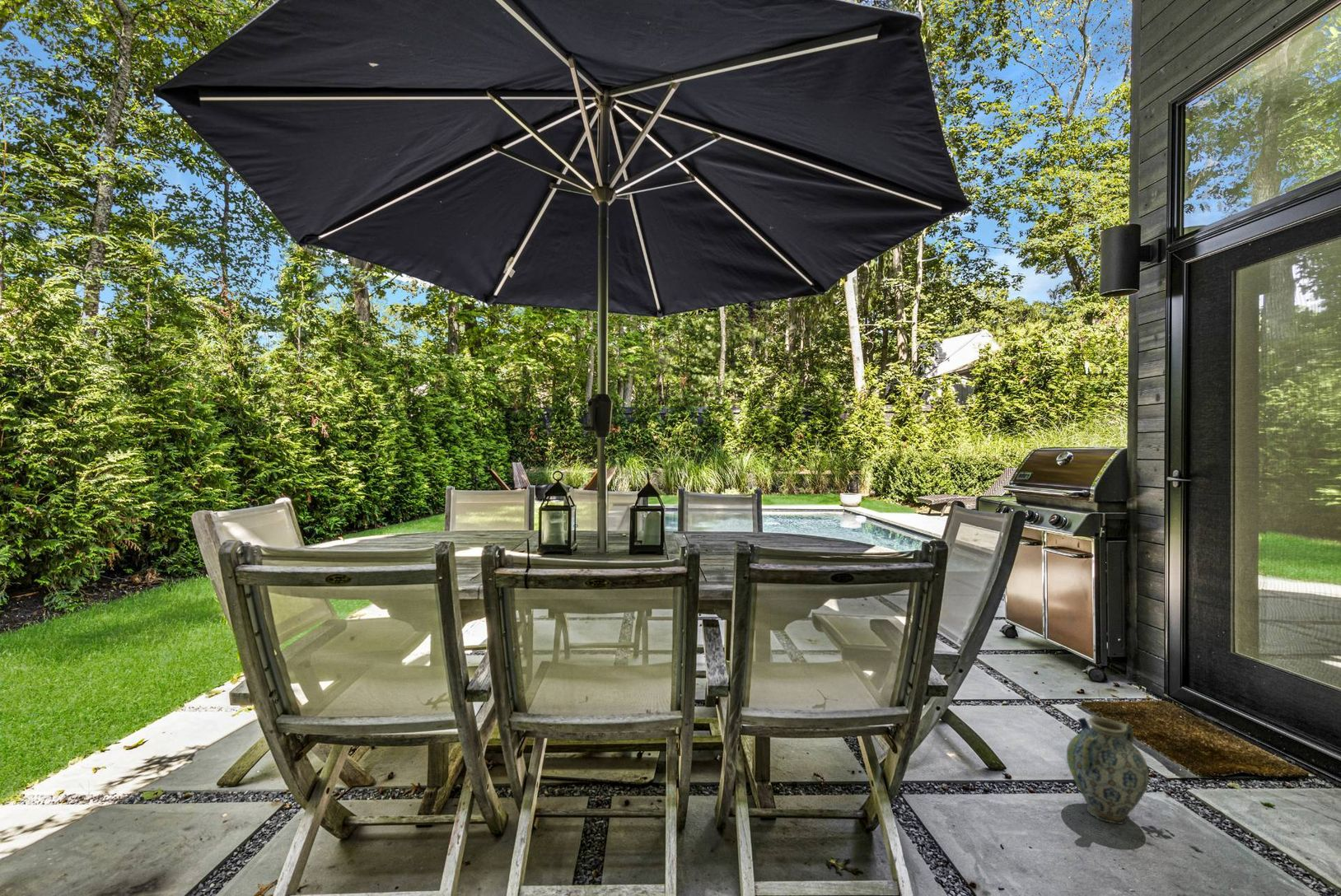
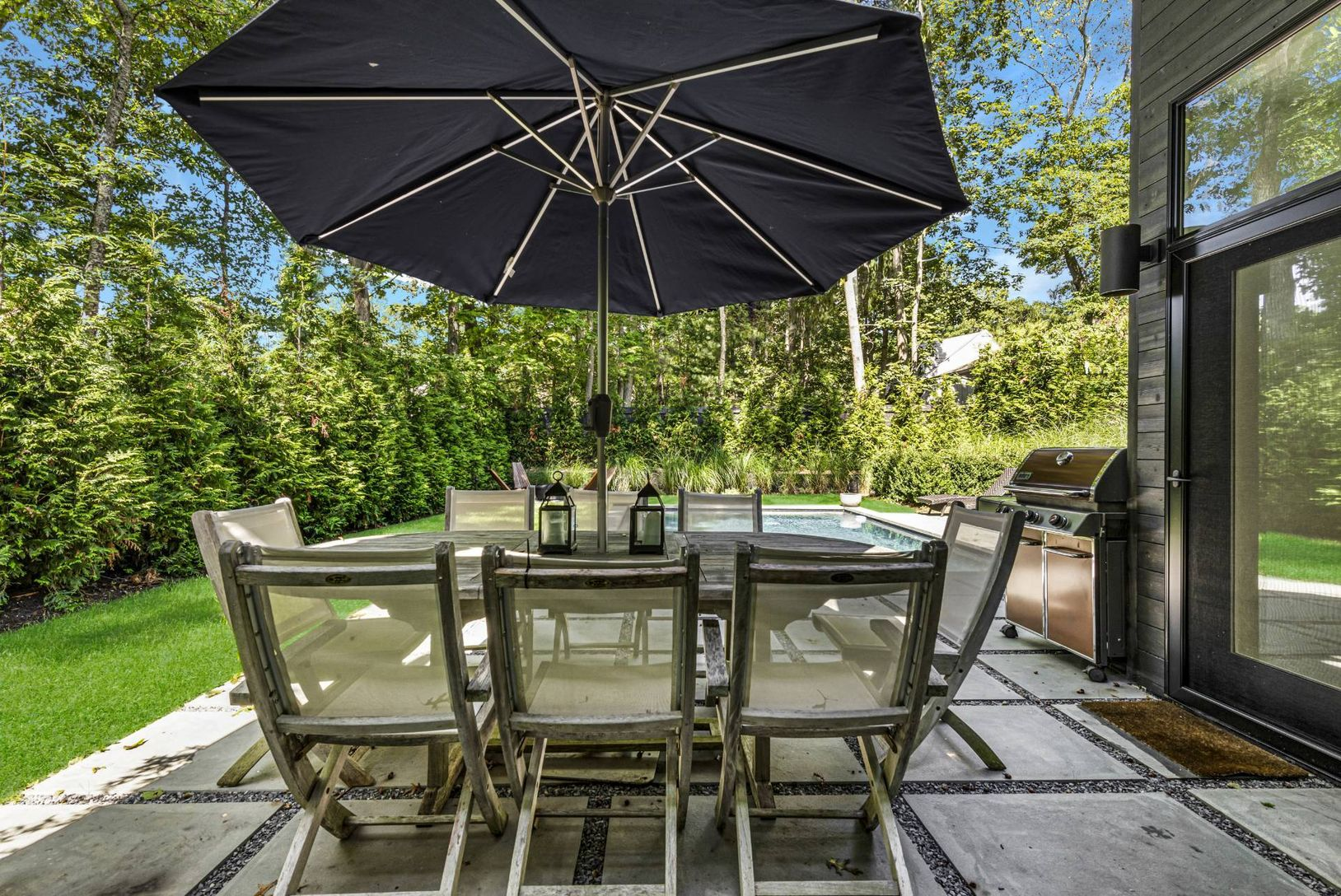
- ceramic jug (1105, 768)
